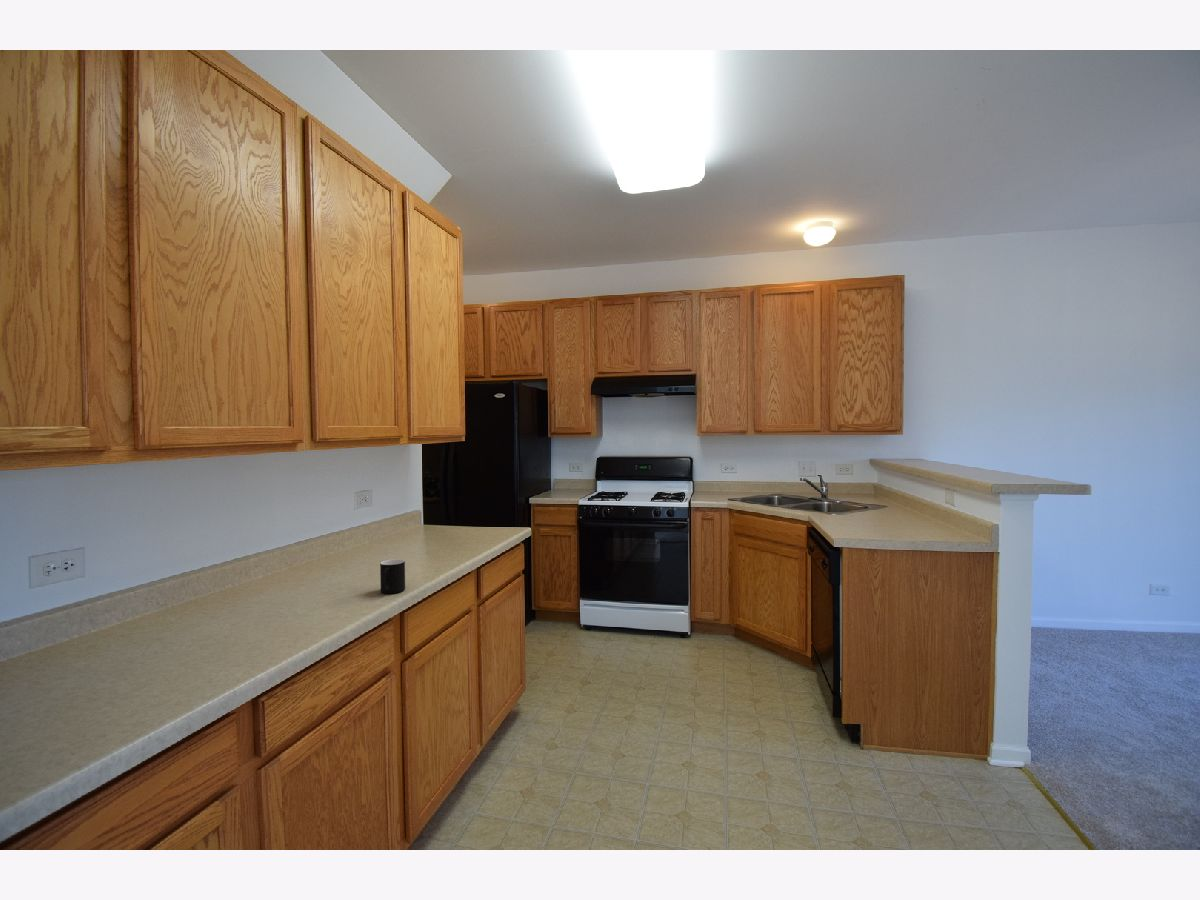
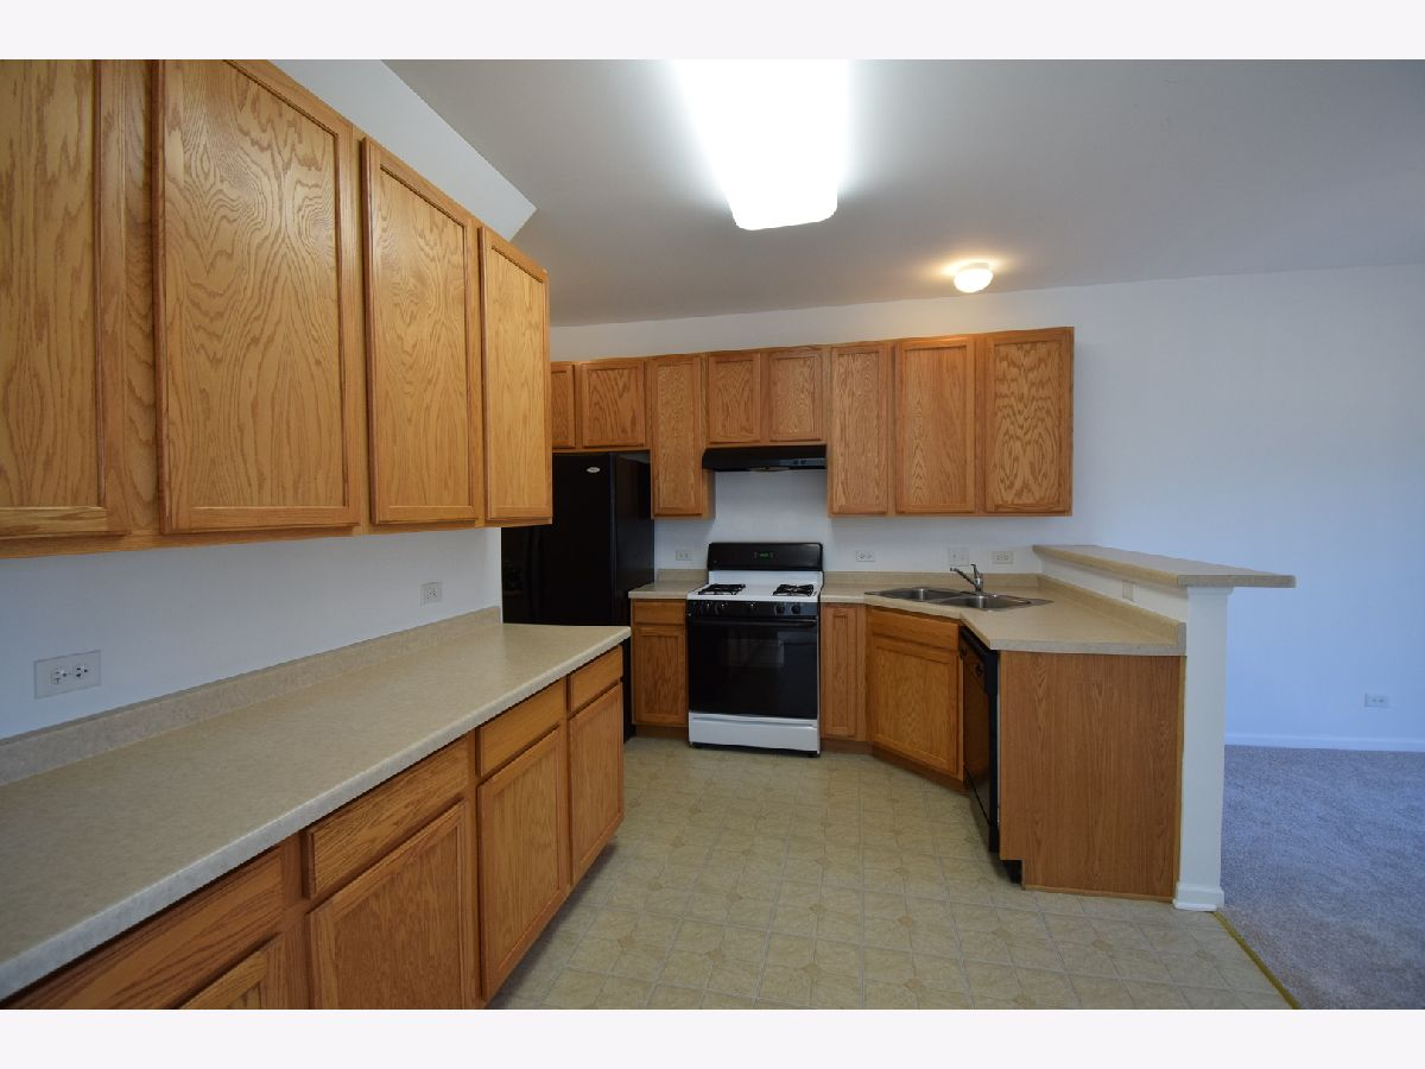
- cup (390, 577)
